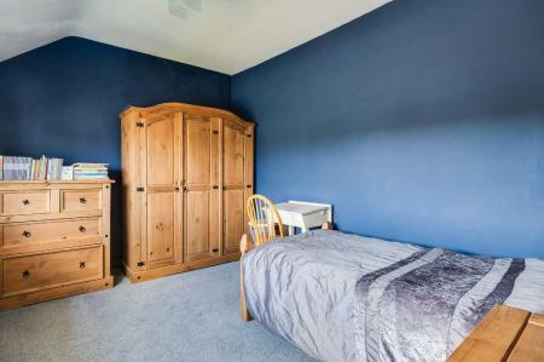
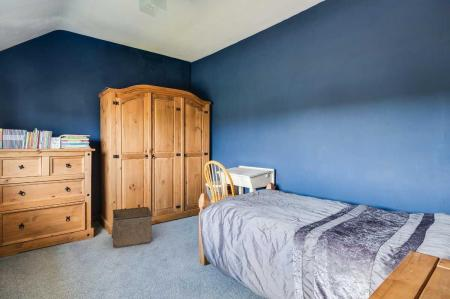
+ storage bin (131, 225)
